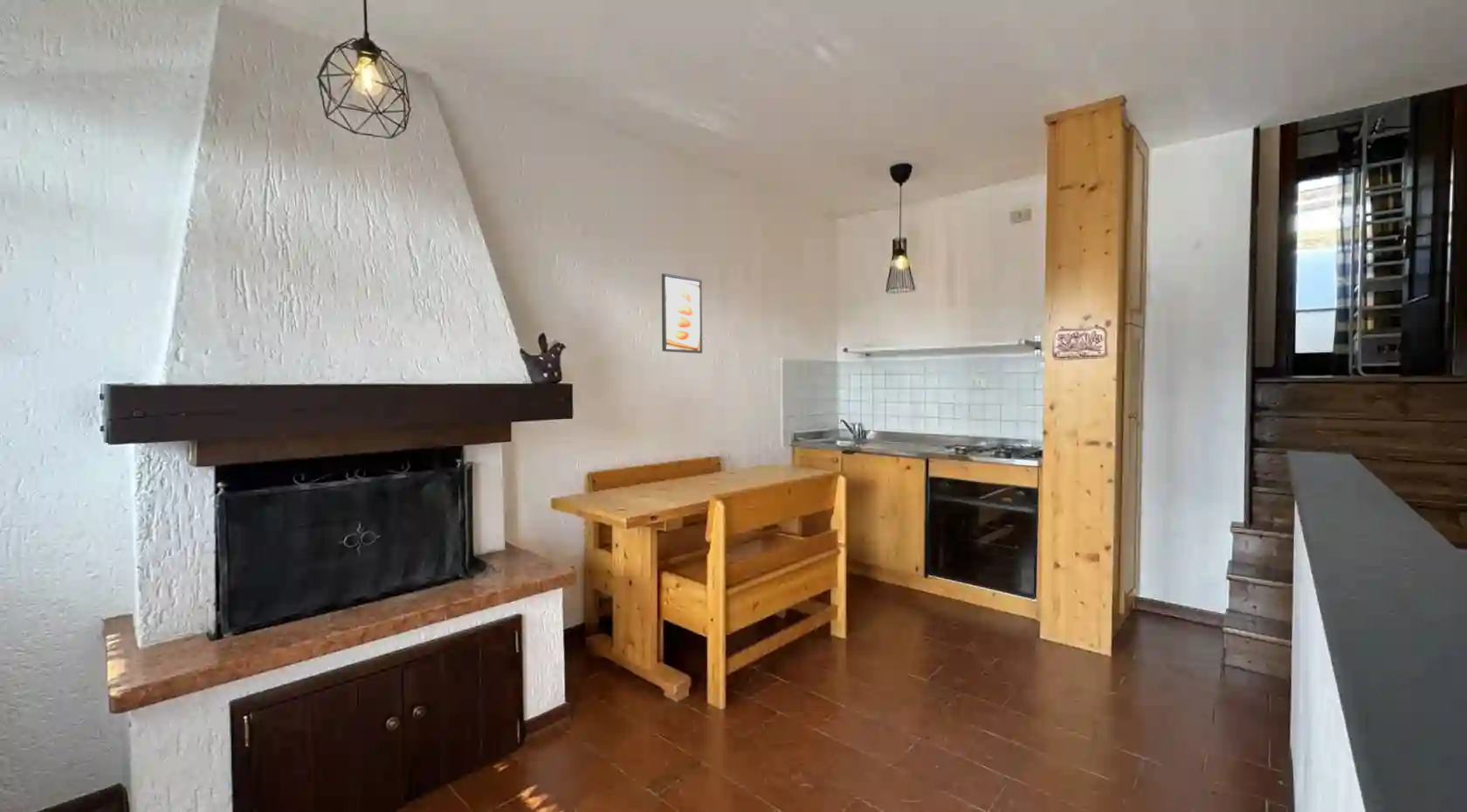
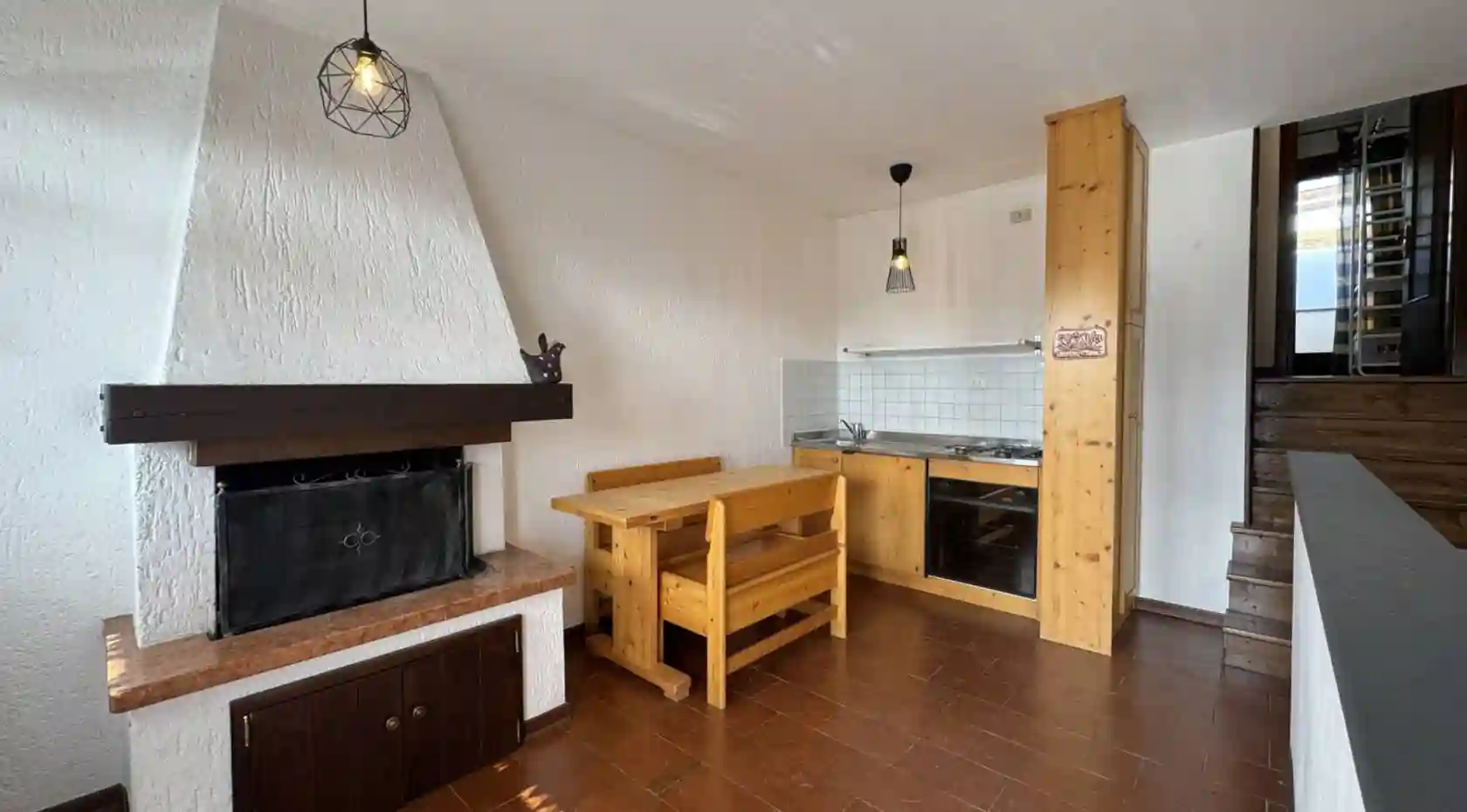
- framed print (682, 314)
